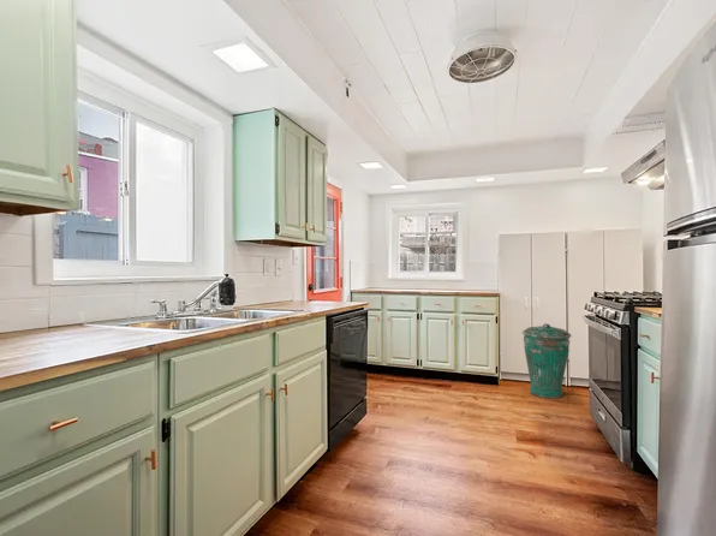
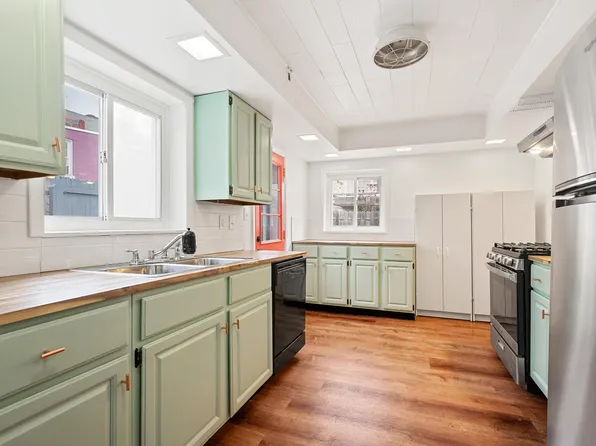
- trash can (545, 358)
